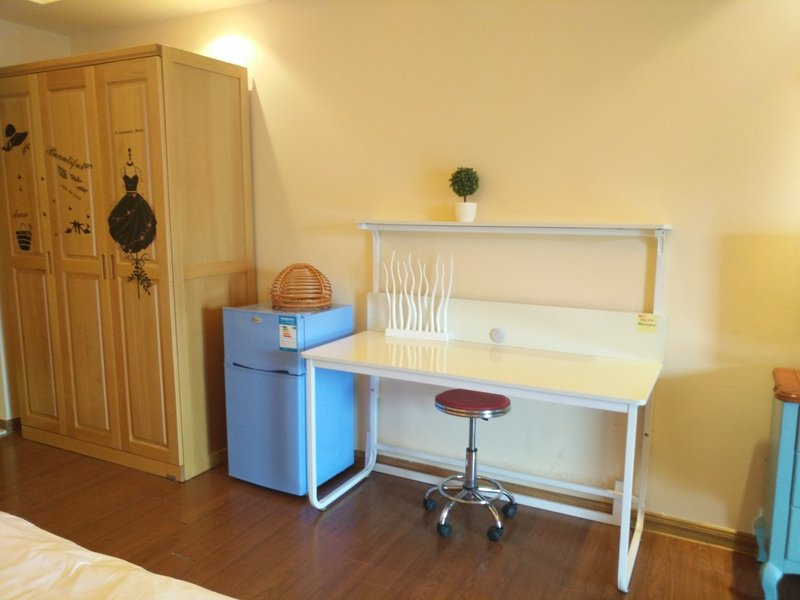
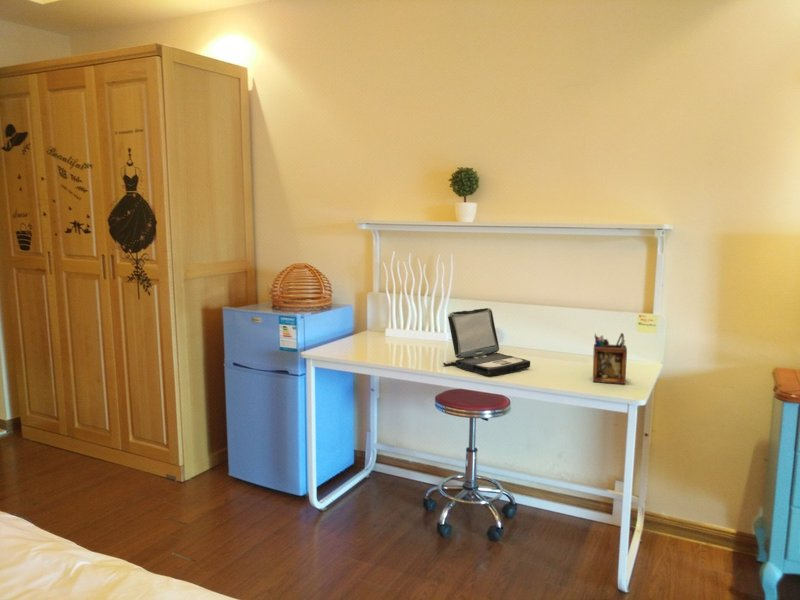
+ laptop (487, 339)
+ desk organizer (609, 357)
